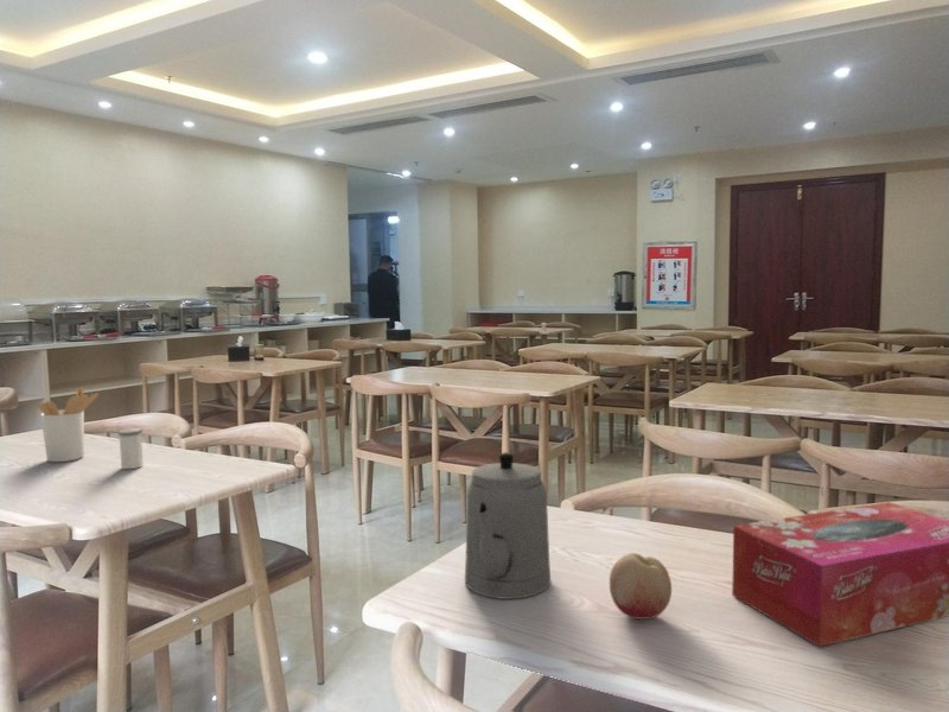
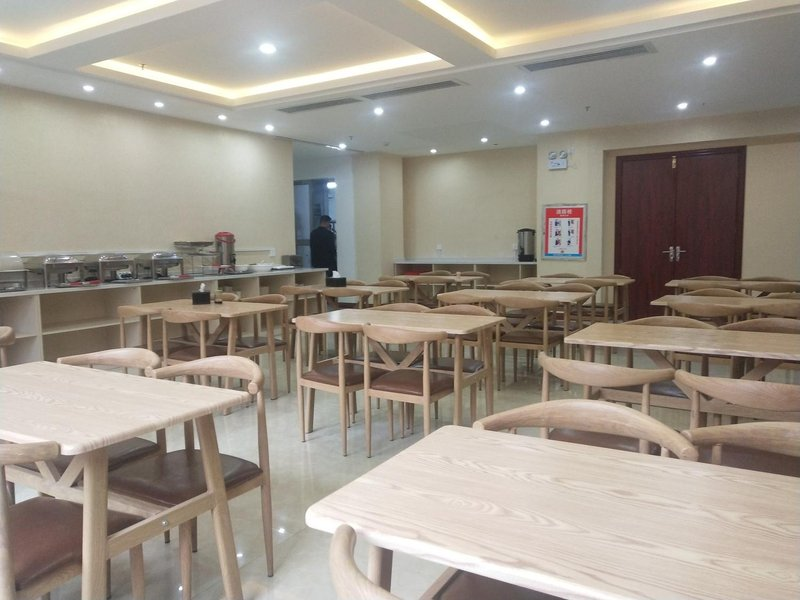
- tissue box (858, 565)
- teapot (504, 519)
- utensil holder (70, 424)
- salt shaker (130, 449)
- fruit (639, 585)
